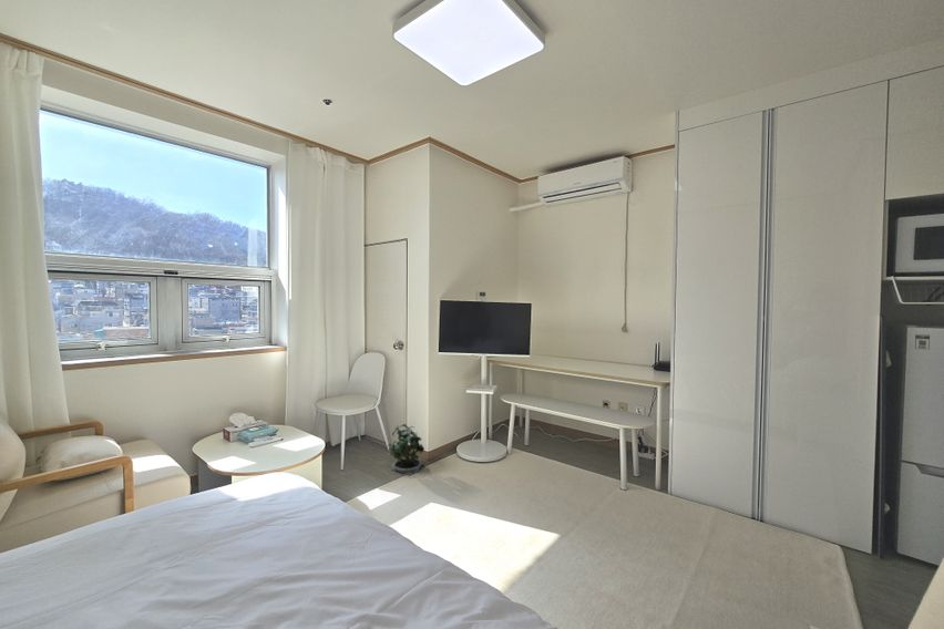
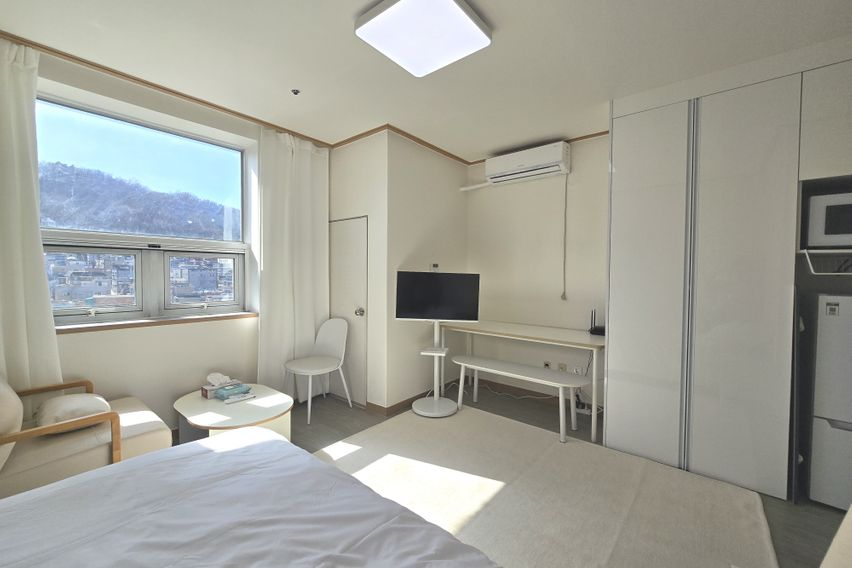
- potted plant (406, 445)
